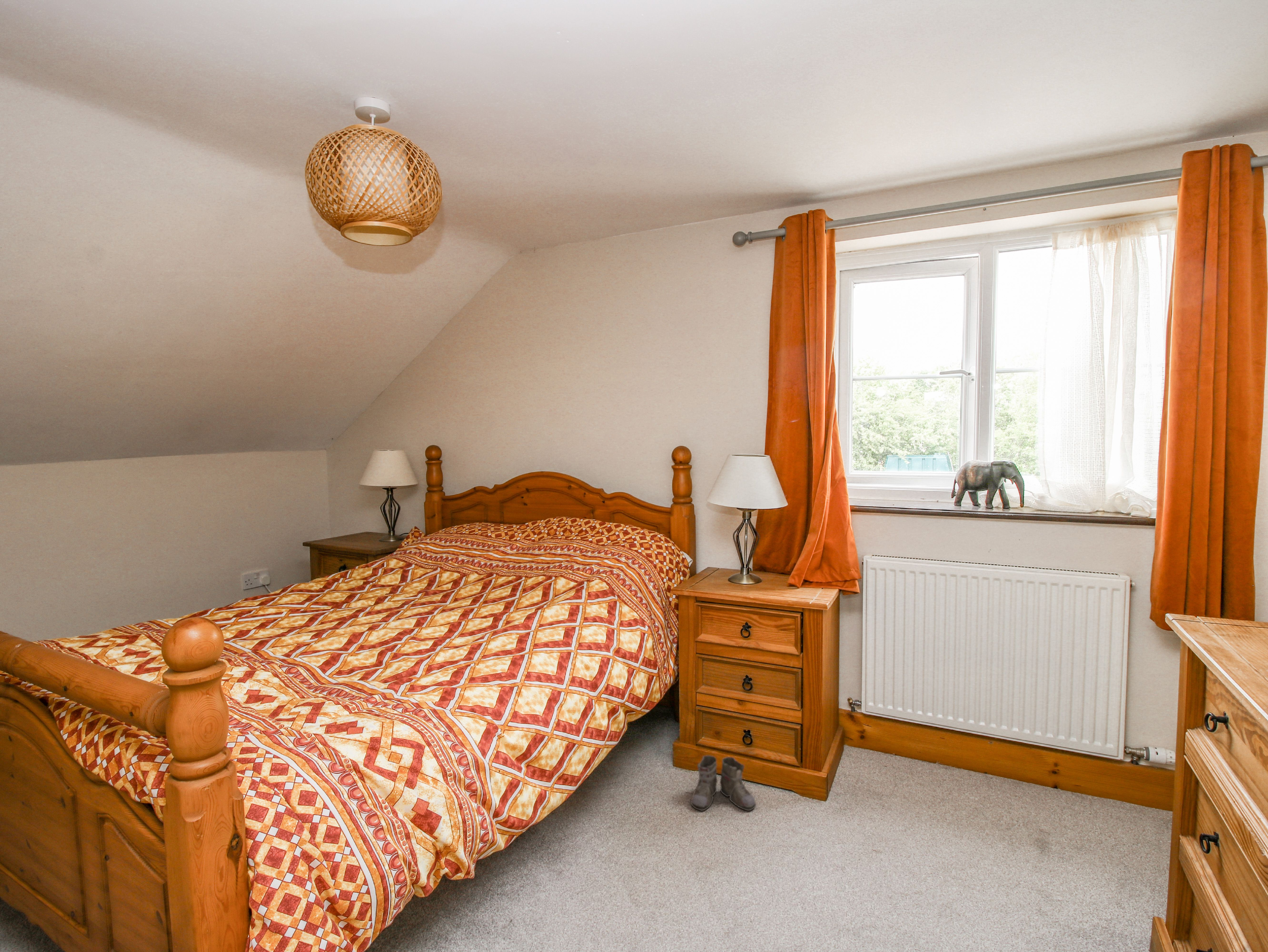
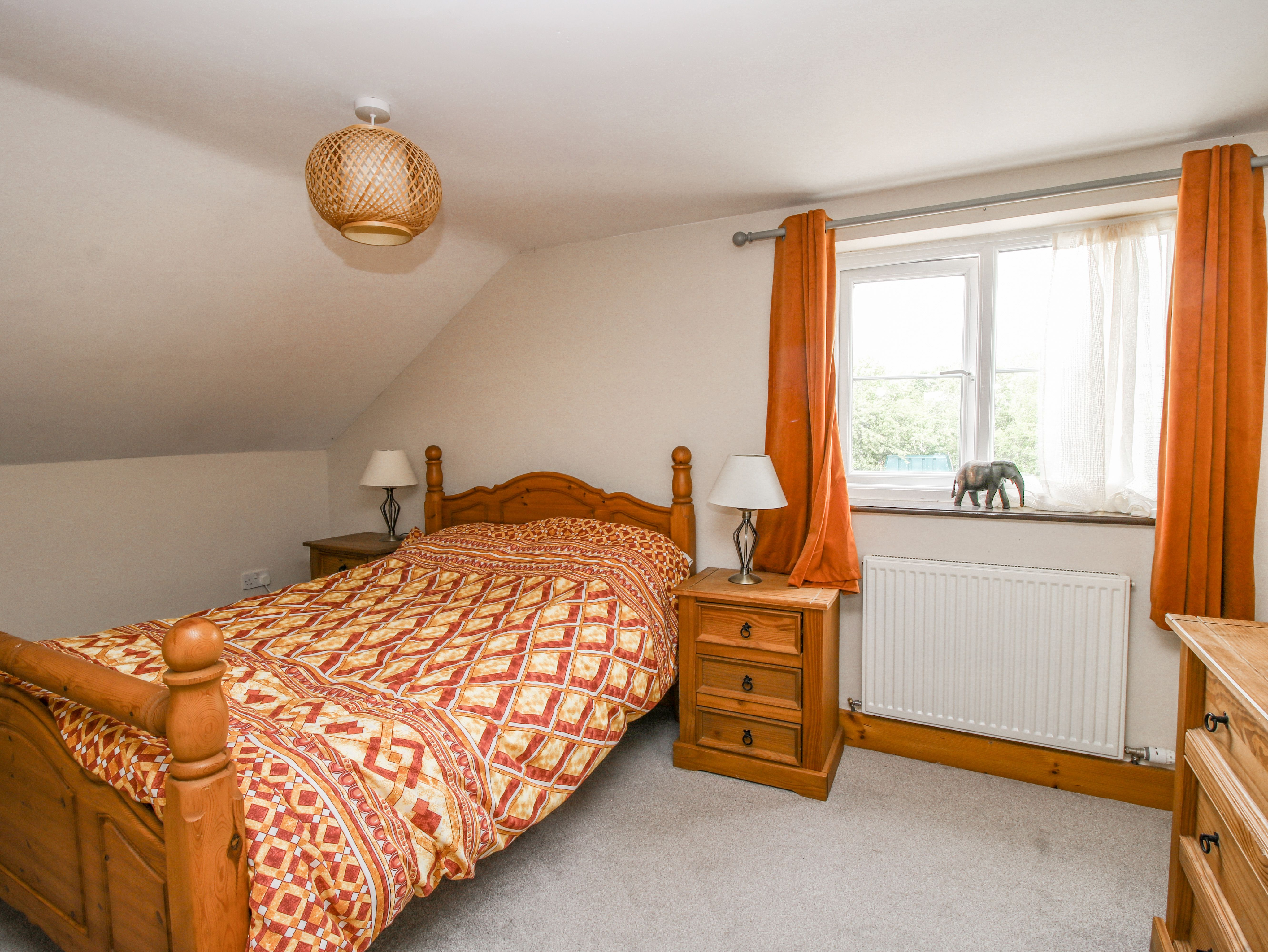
- boots (720, 782)
